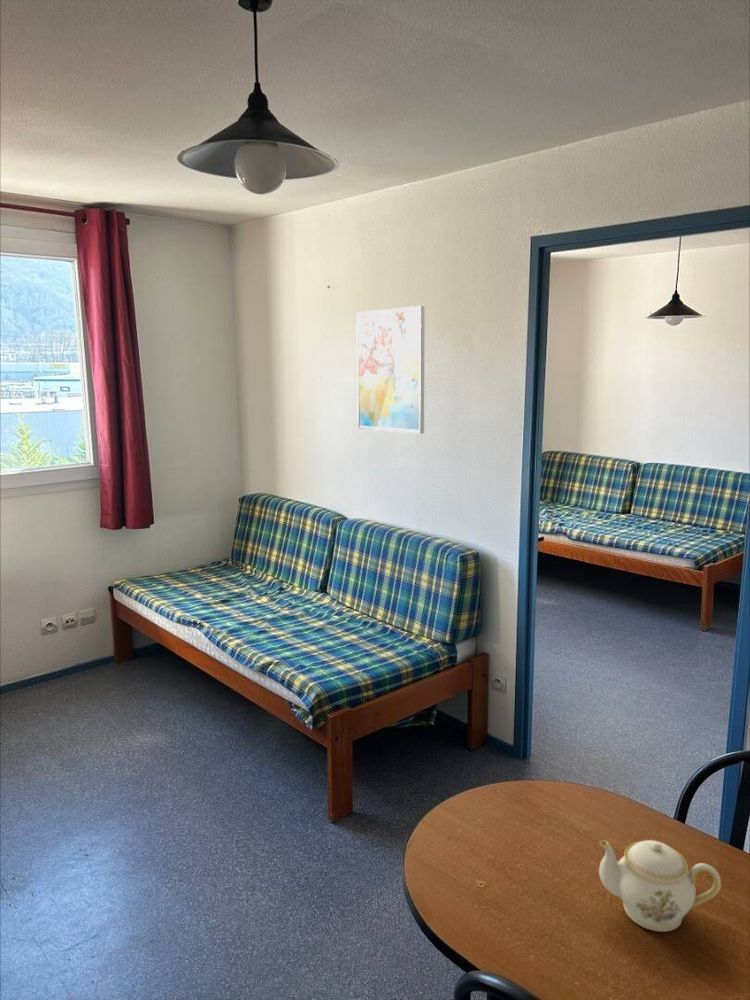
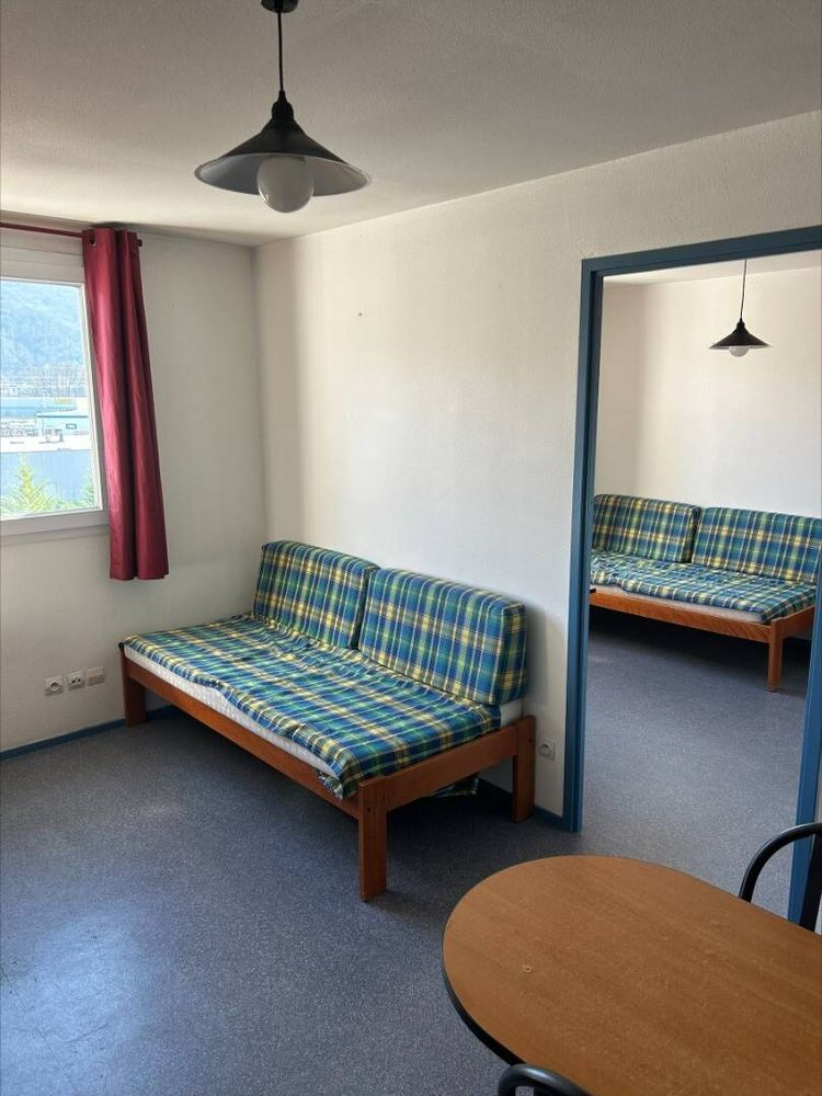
- teapot (657, 878)
- wall art (389, 371)
